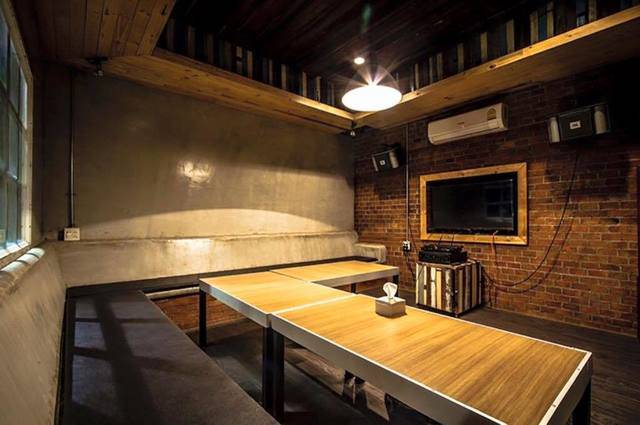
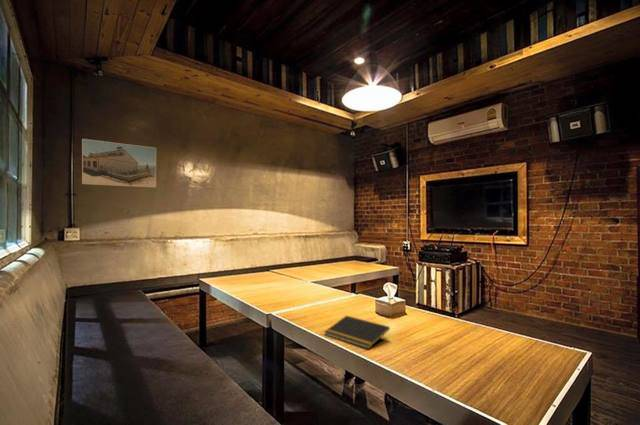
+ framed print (121, 164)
+ notepad (356, 330)
